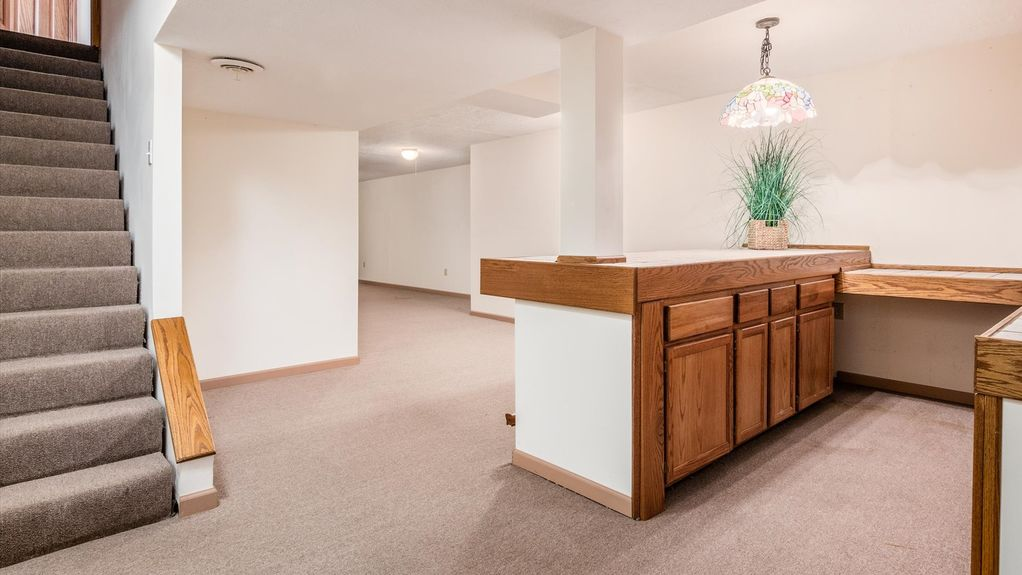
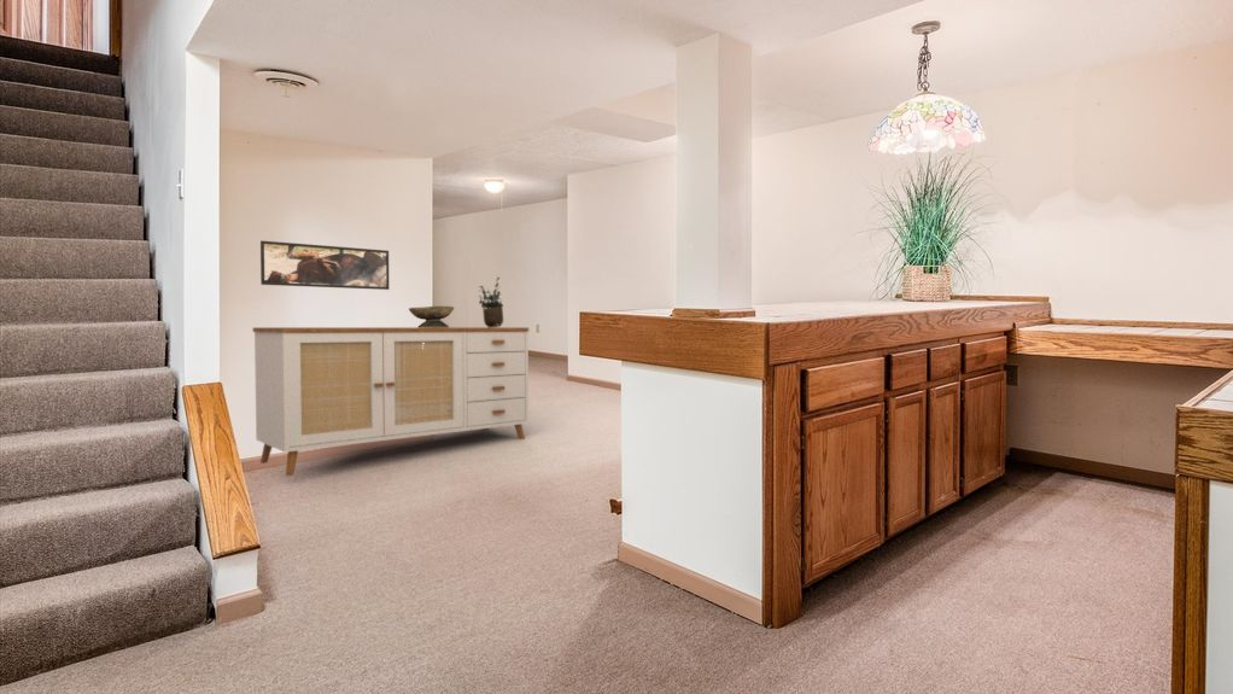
+ sideboard (403, 390)
+ decorative bowl (431, 316)
+ potted plant (492, 302)
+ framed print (328, 266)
